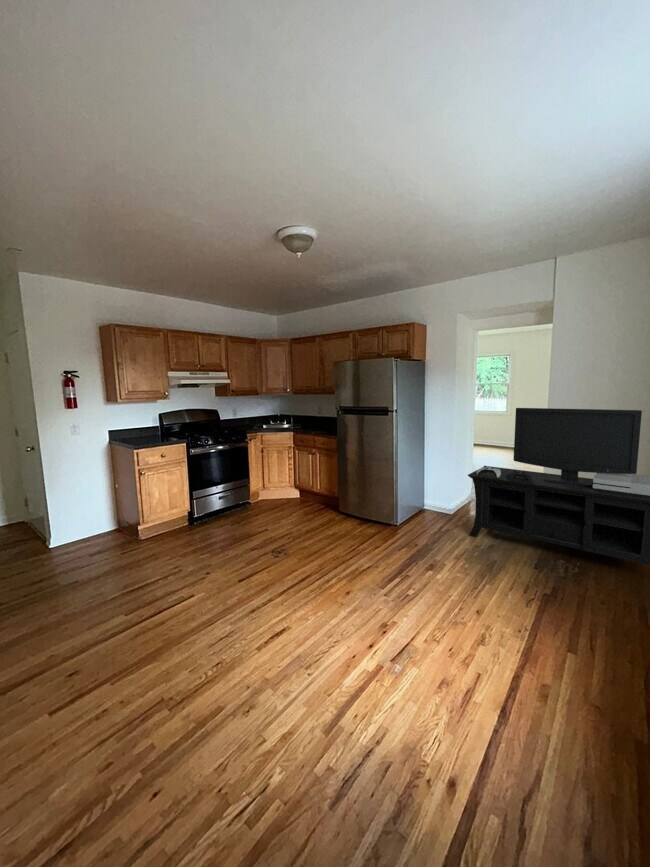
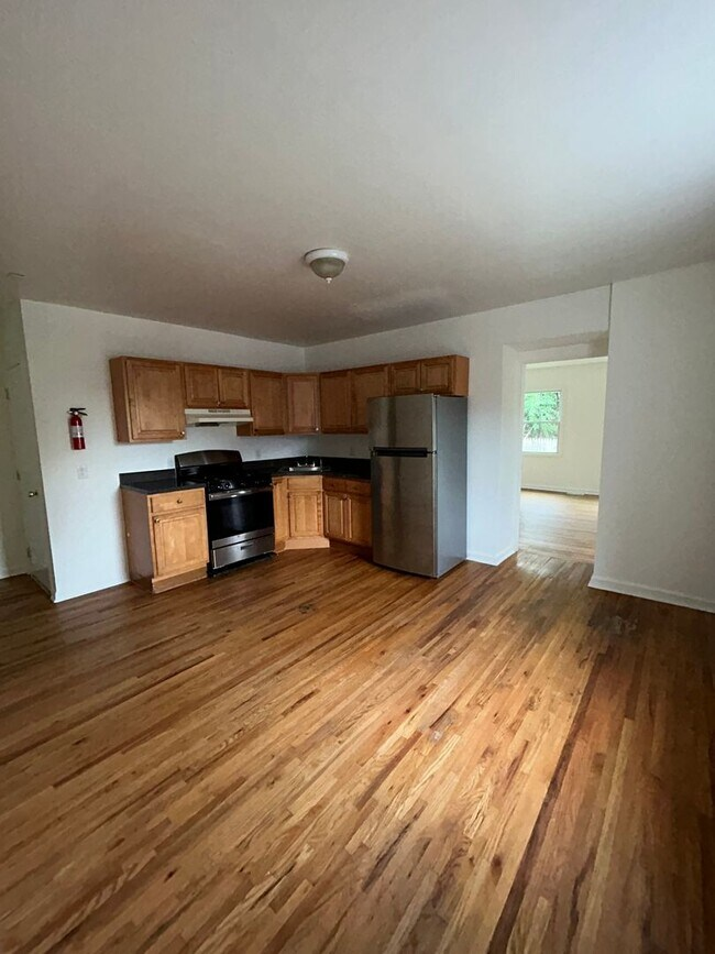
- media console (562, 480)
